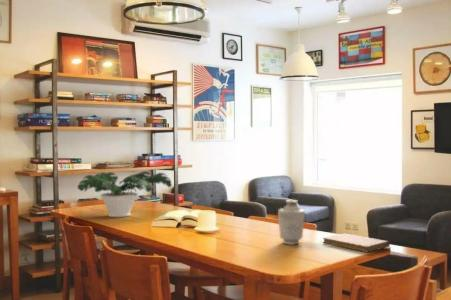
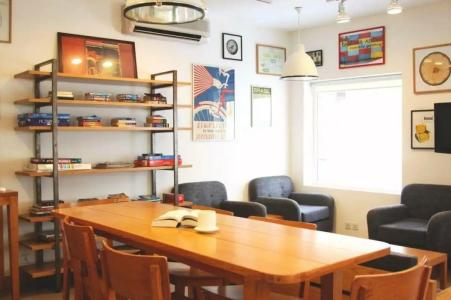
- notebook (355, 242)
- vase (291, 221)
- potted plant (127, 194)
